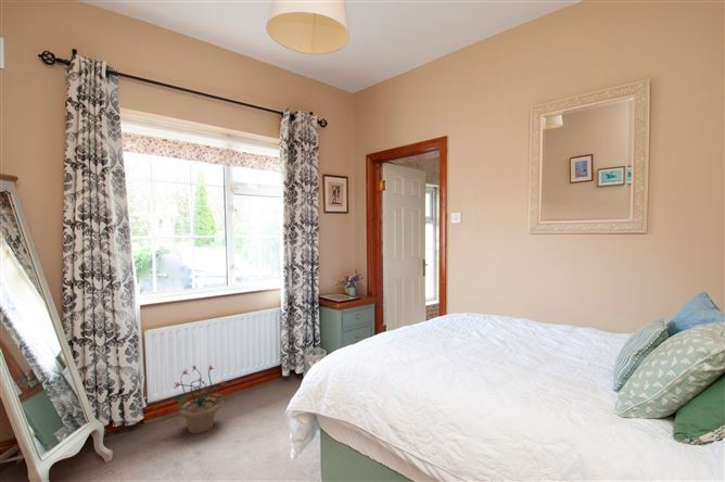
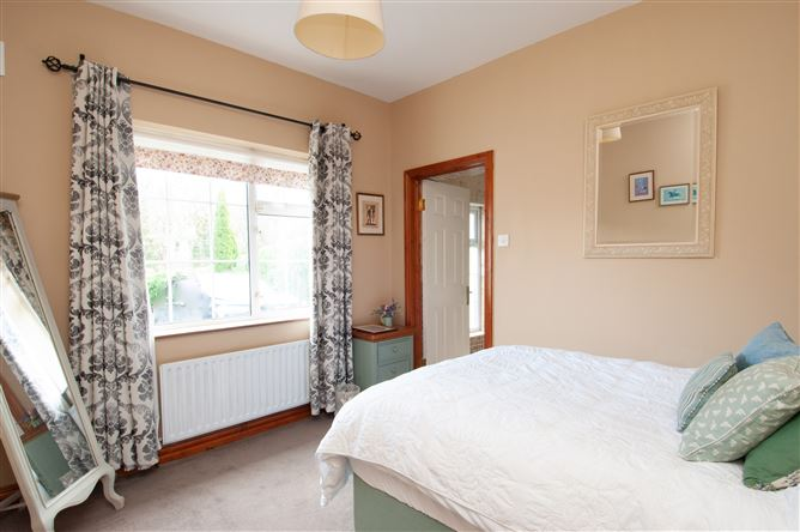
- potted plant (198, 396)
